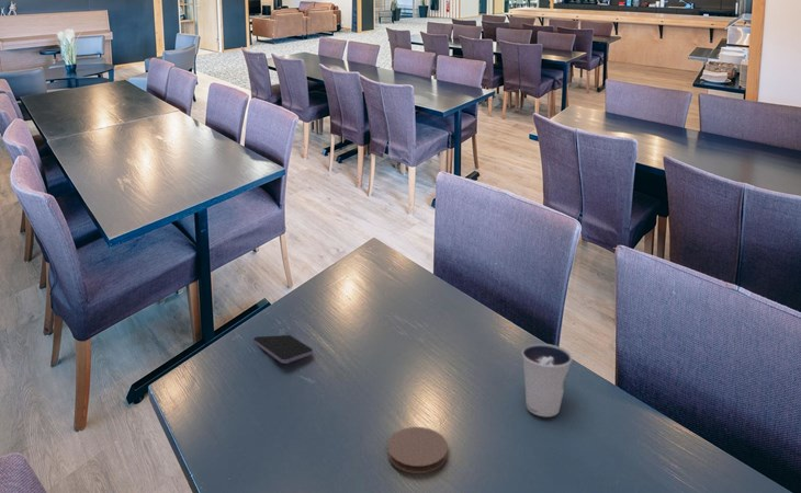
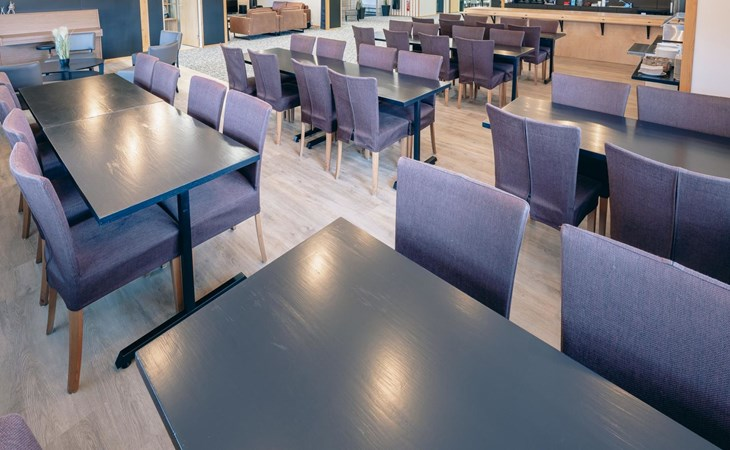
- smartphone (282, 345)
- dixie cup (544, 381)
- coaster (417, 448)
